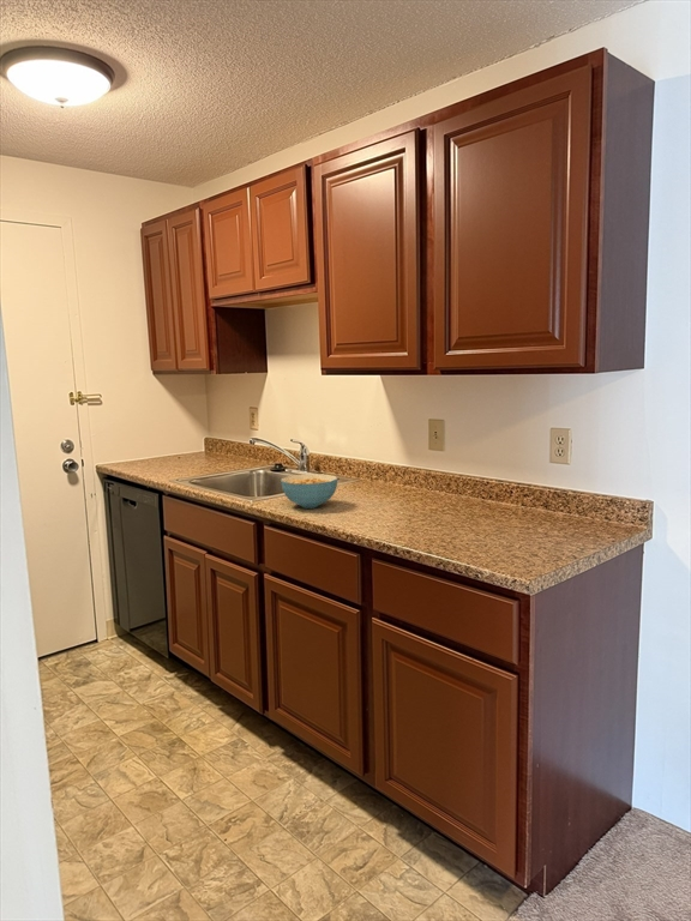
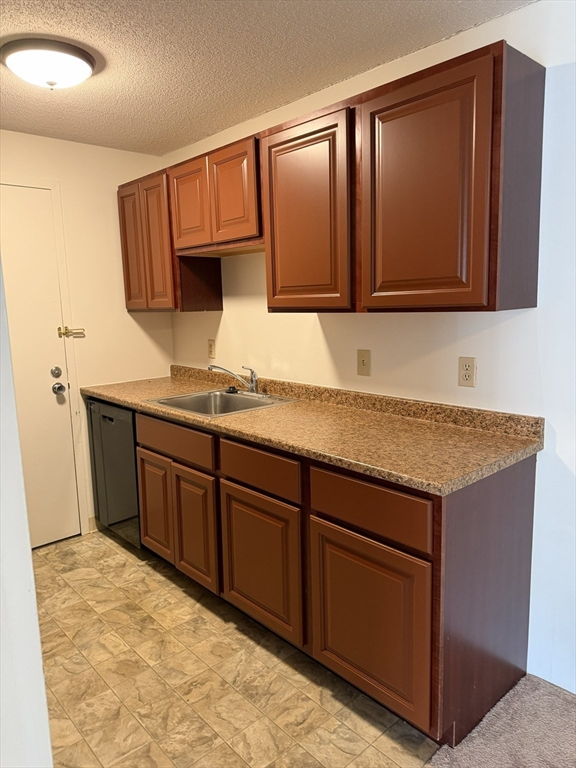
- cereal bowl (310, 492)
